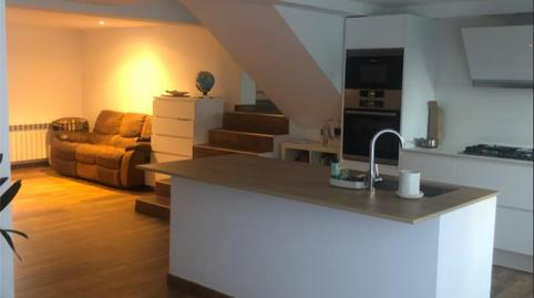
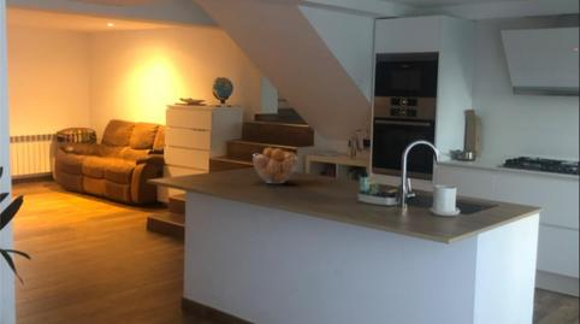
+ fruit basket (274, 165)
